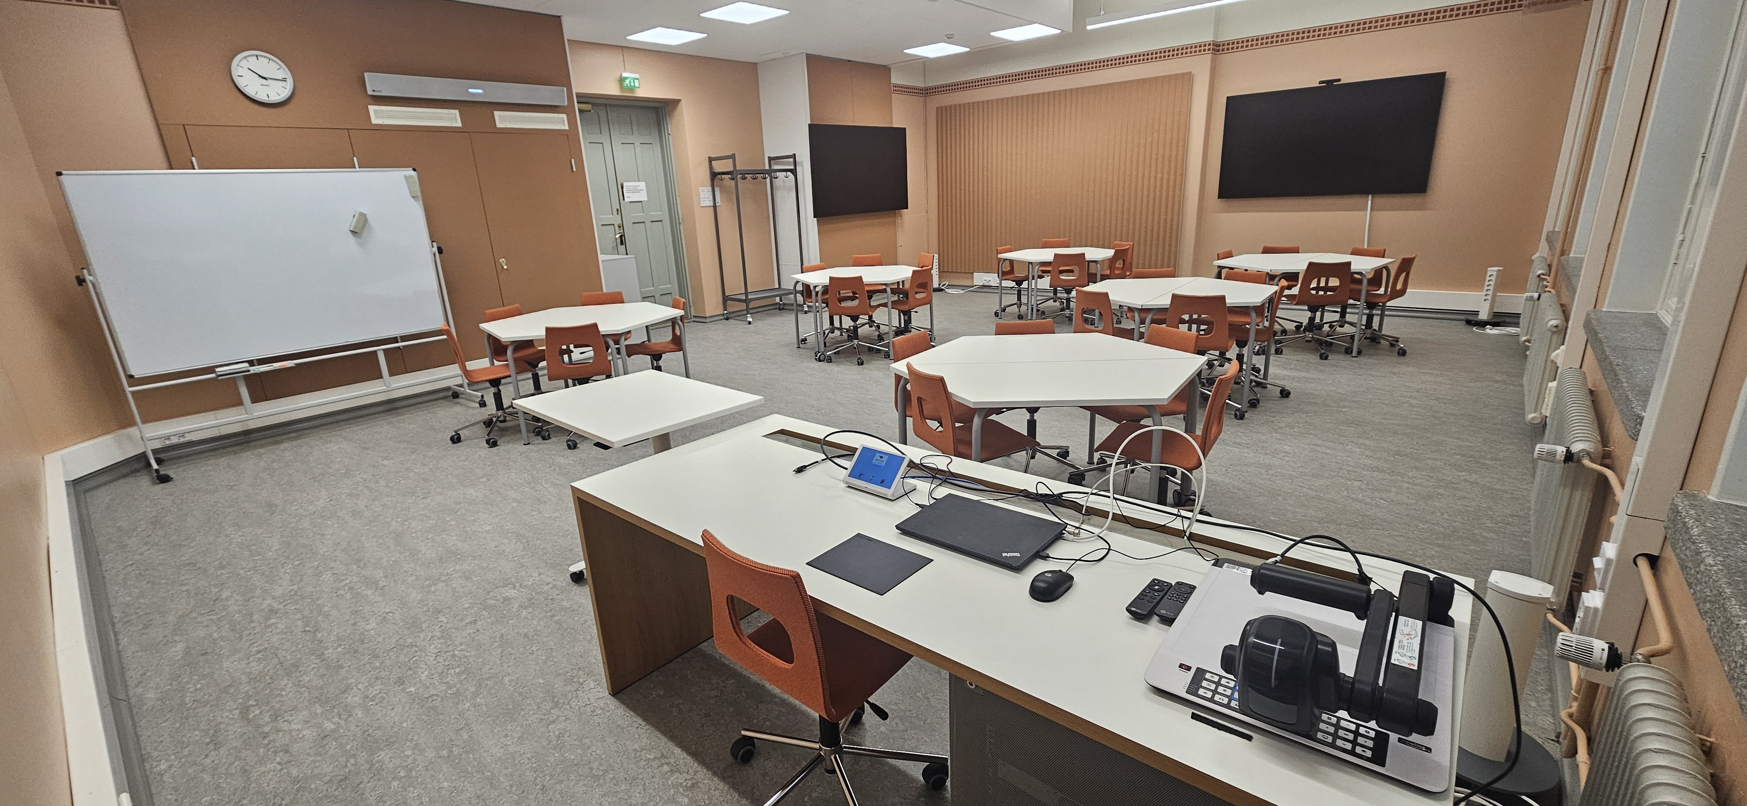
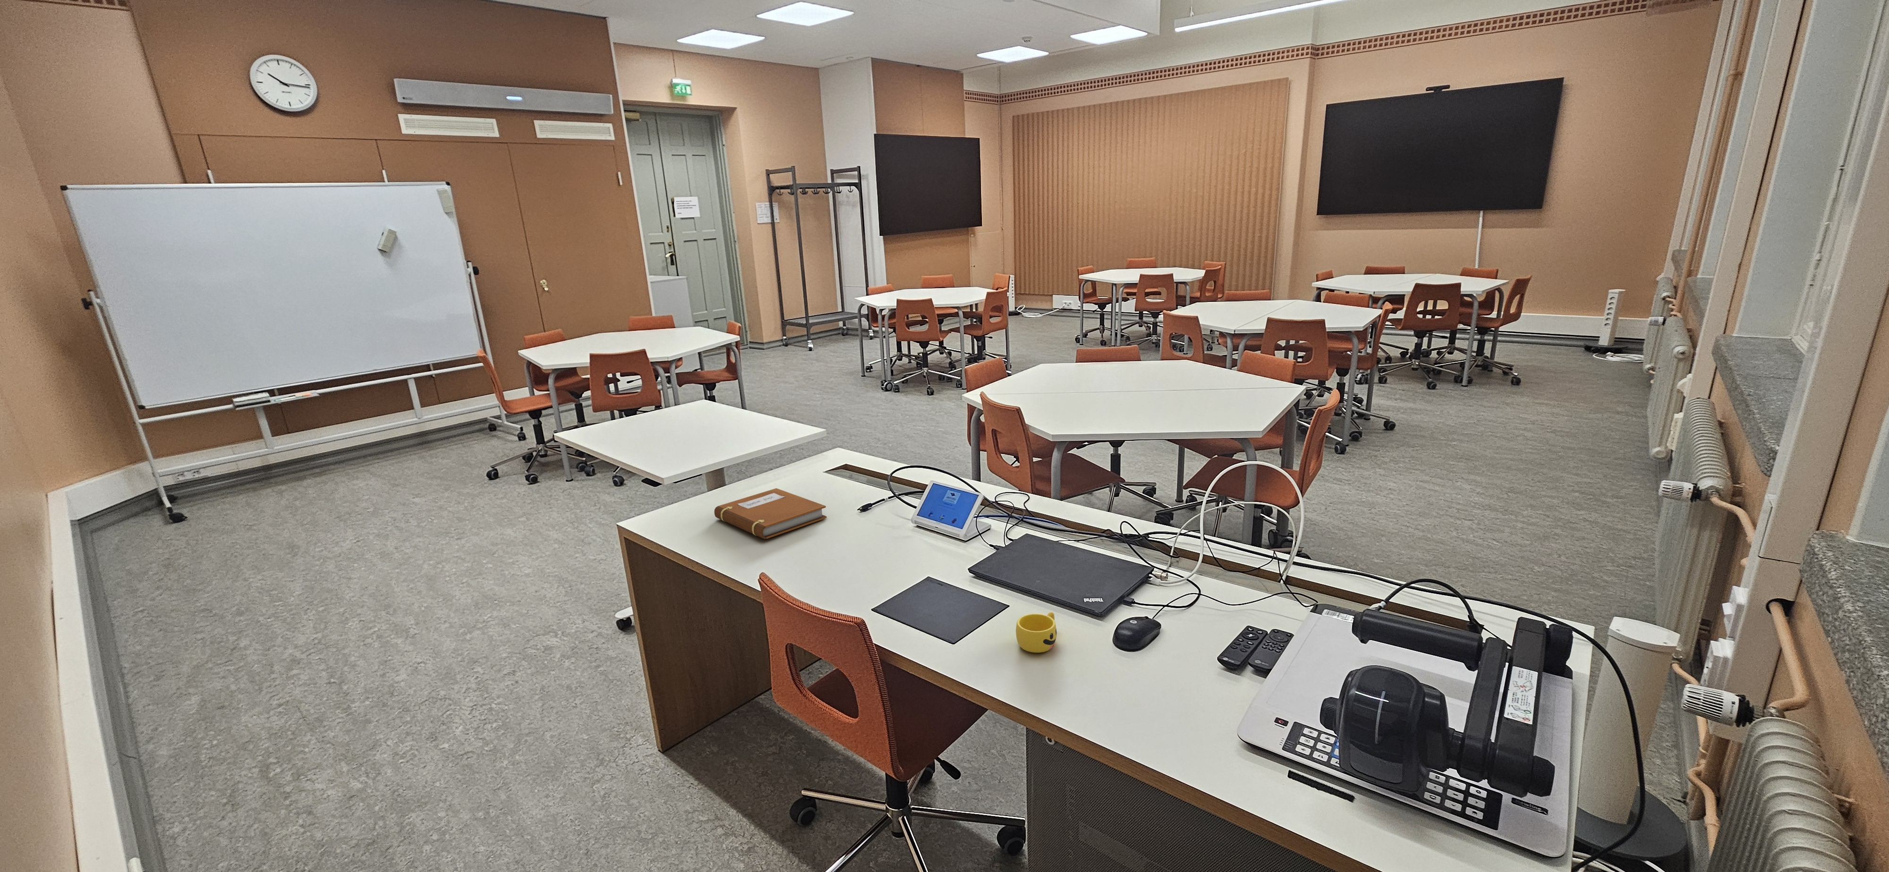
+ cup (1040, 631)
+ notebook (769, 512)
